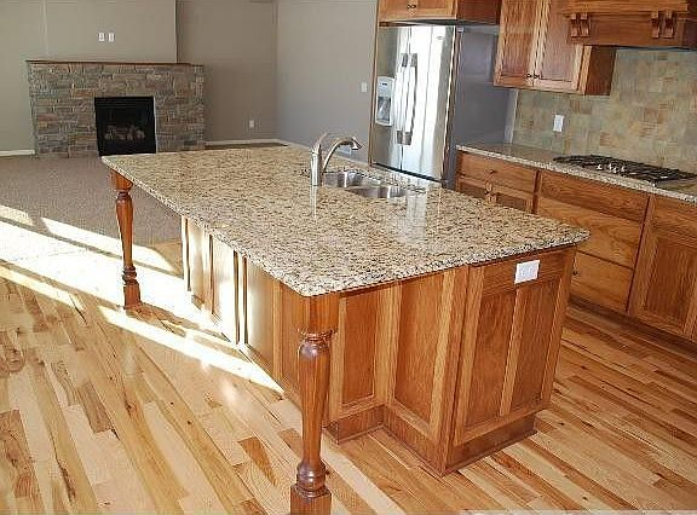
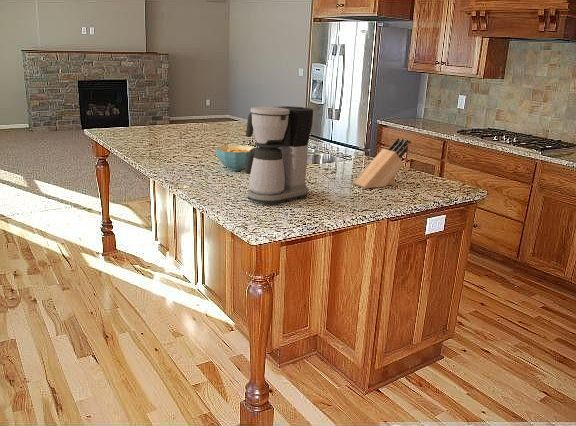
+ cereal bowl (236, 158)
+ knife block (382, 161)
+ coffee maker (276, 152)
